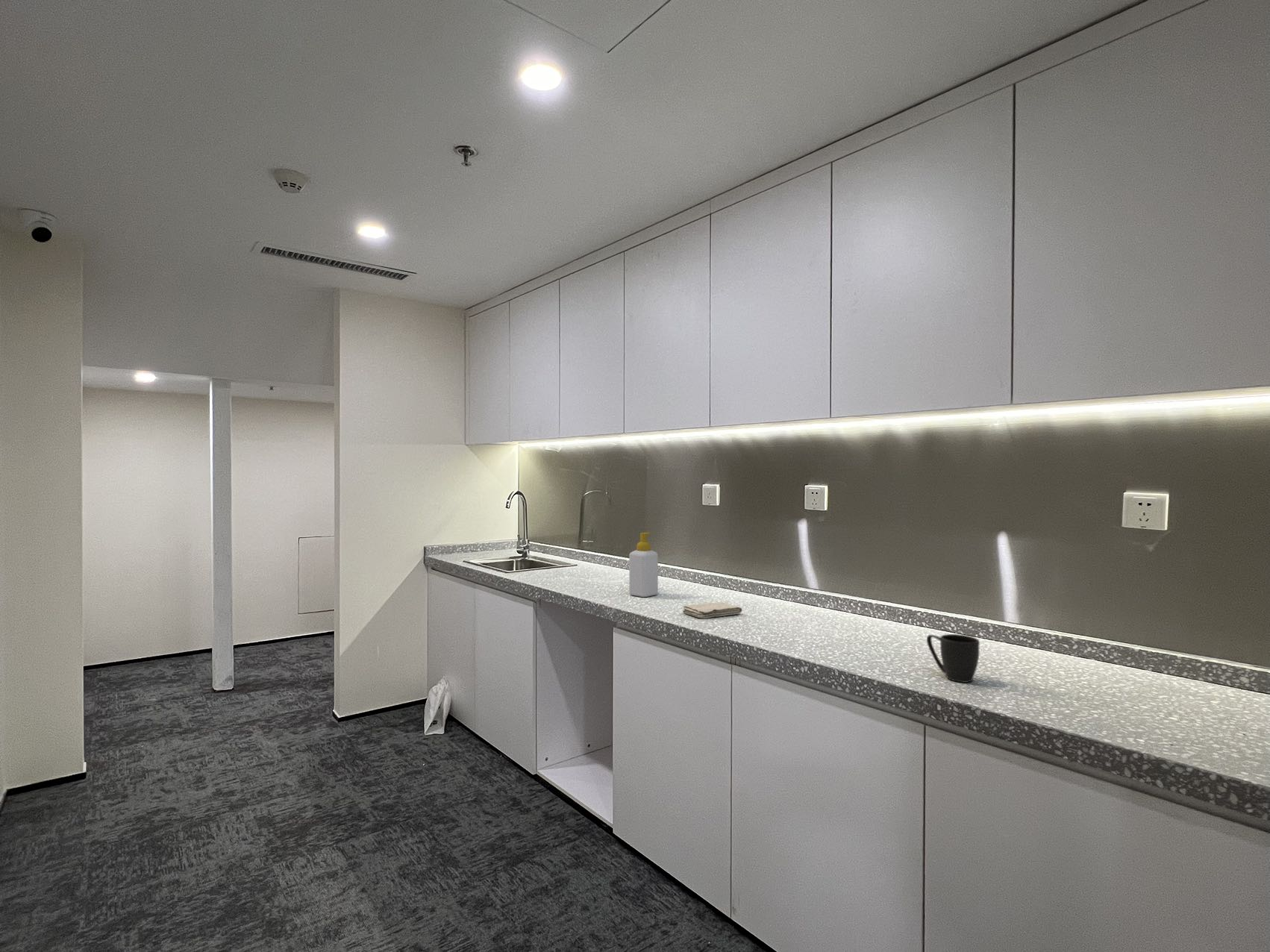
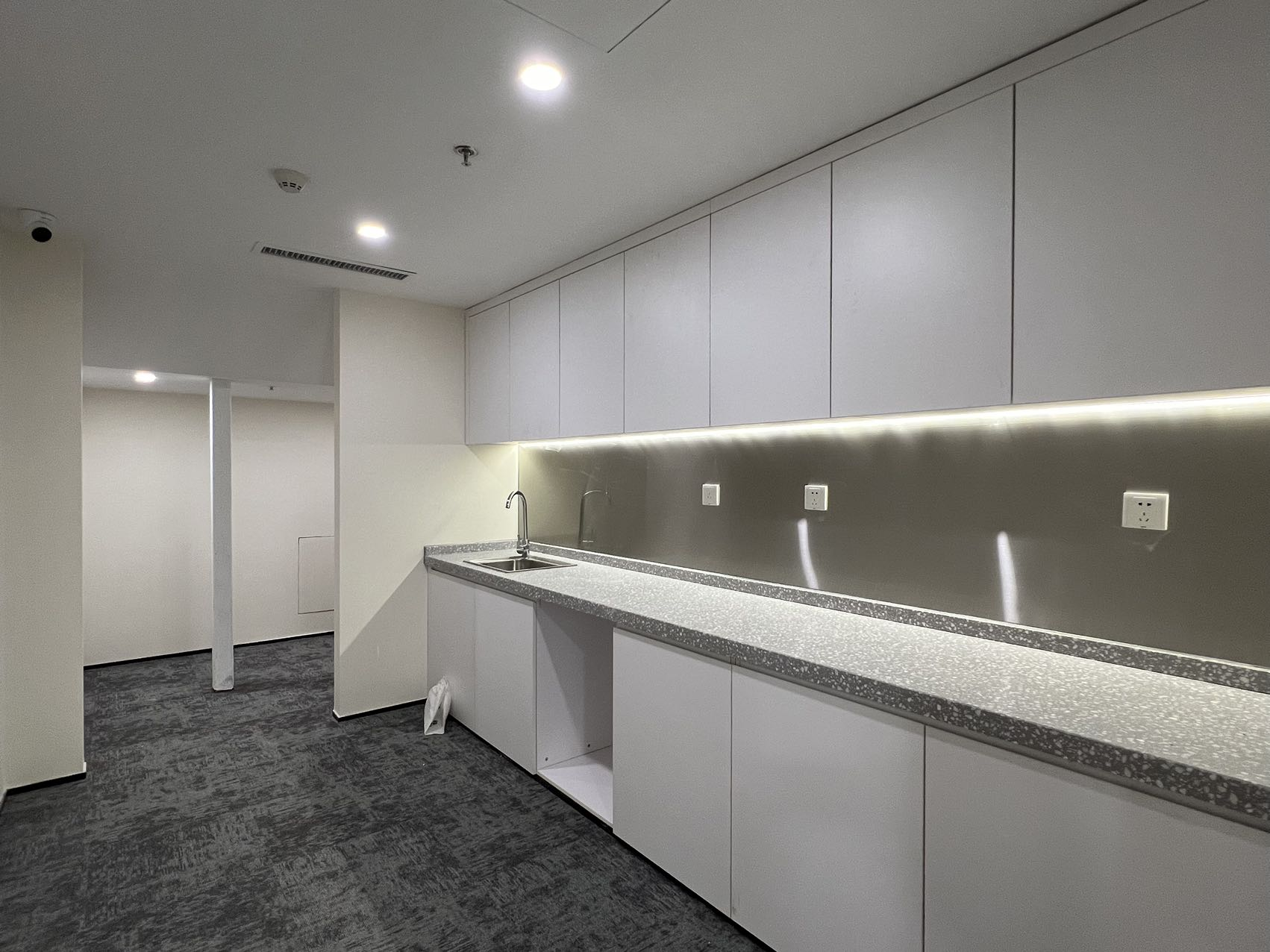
- mug (951, 657)
- washcloth (711, 609)
- soap bottle (643, 564)
